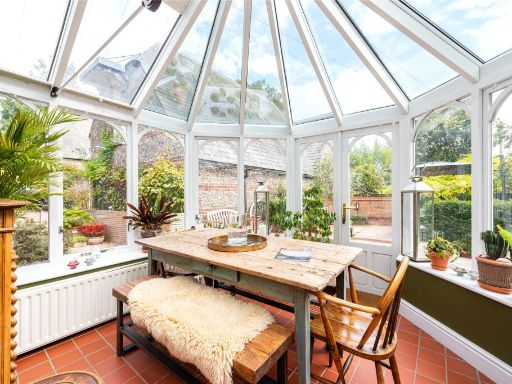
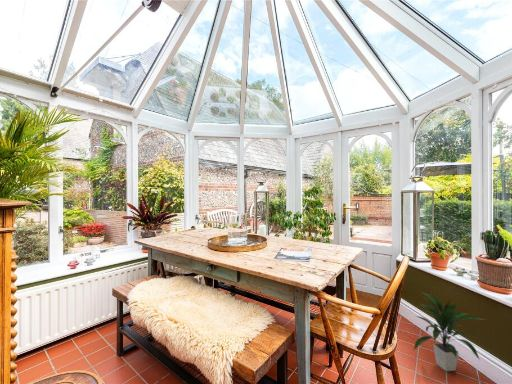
+ indoor plant (442, 330)
